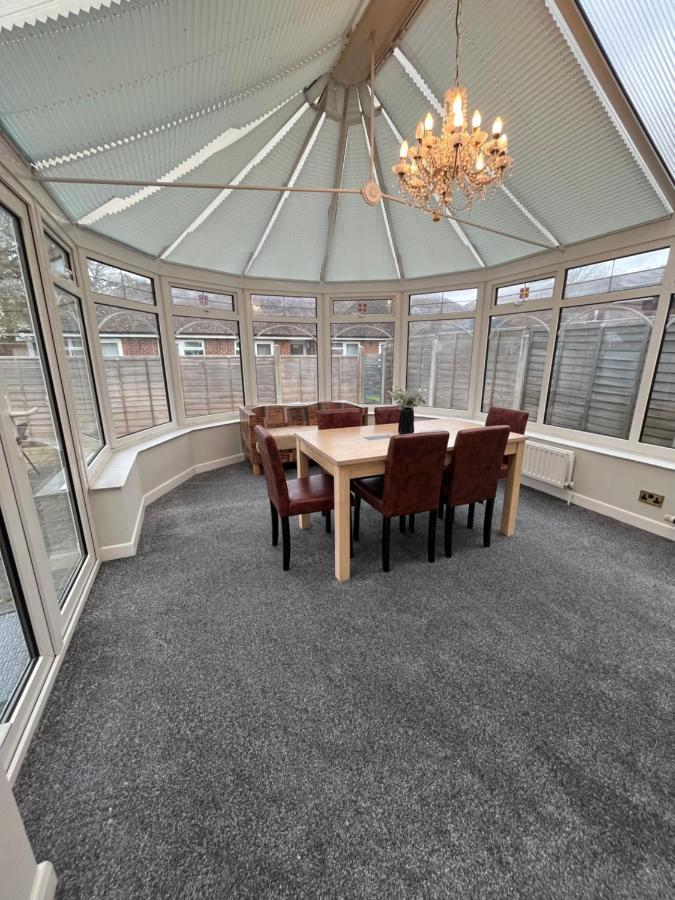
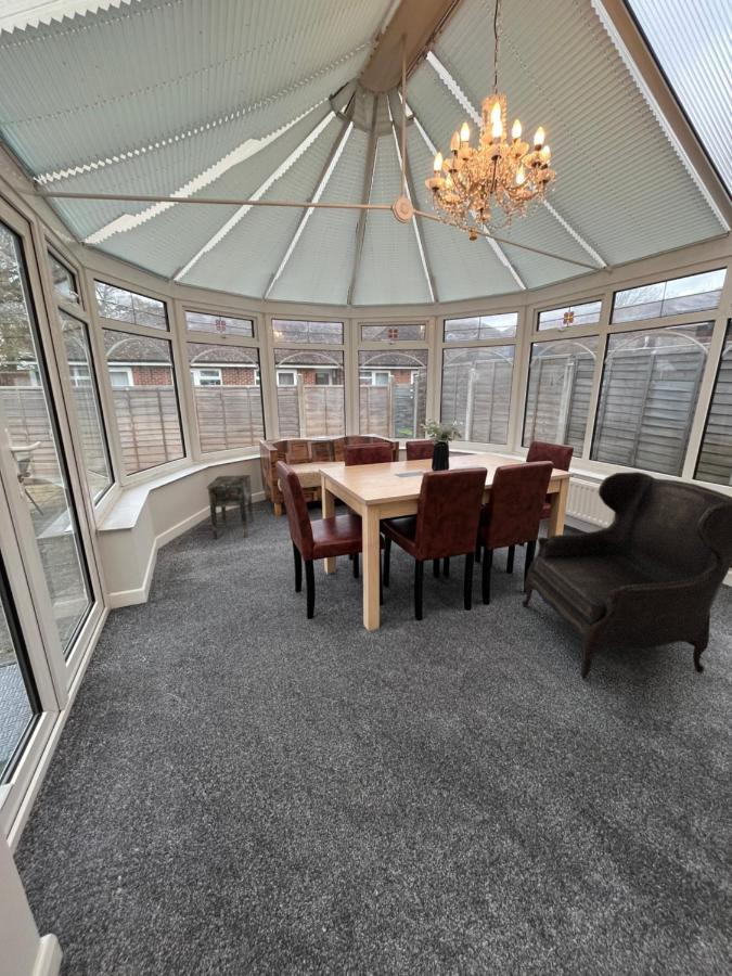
+ side table (232, 505)
+ armchair (619, 563)
